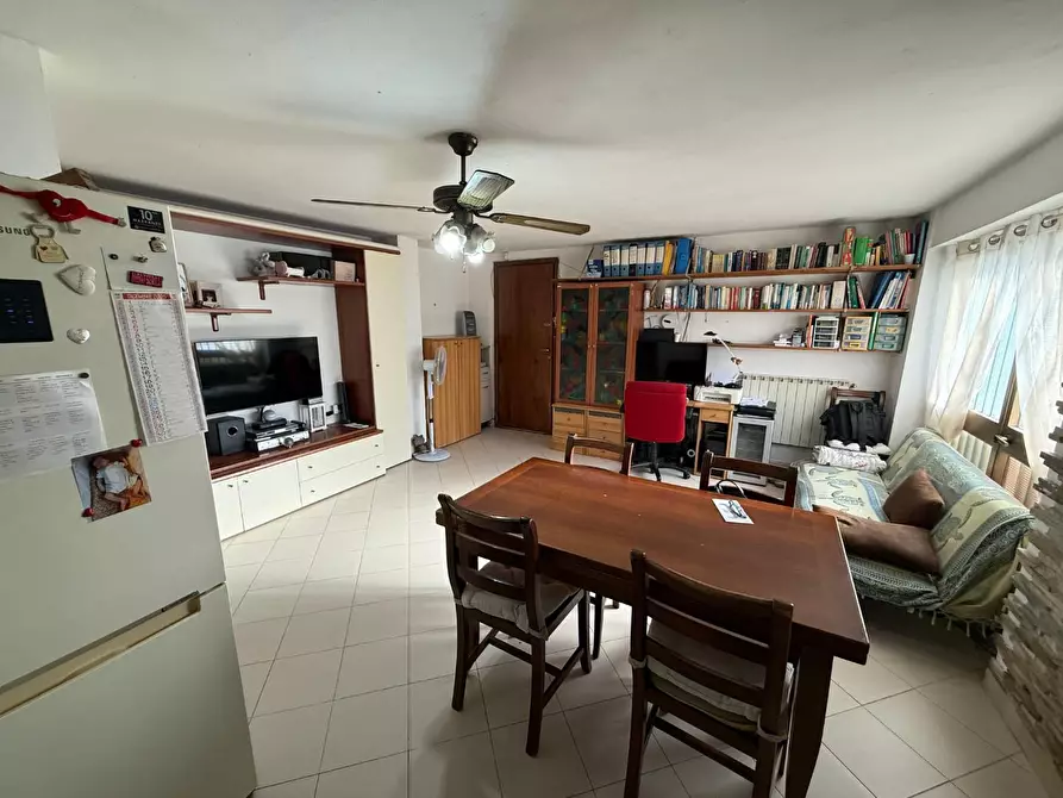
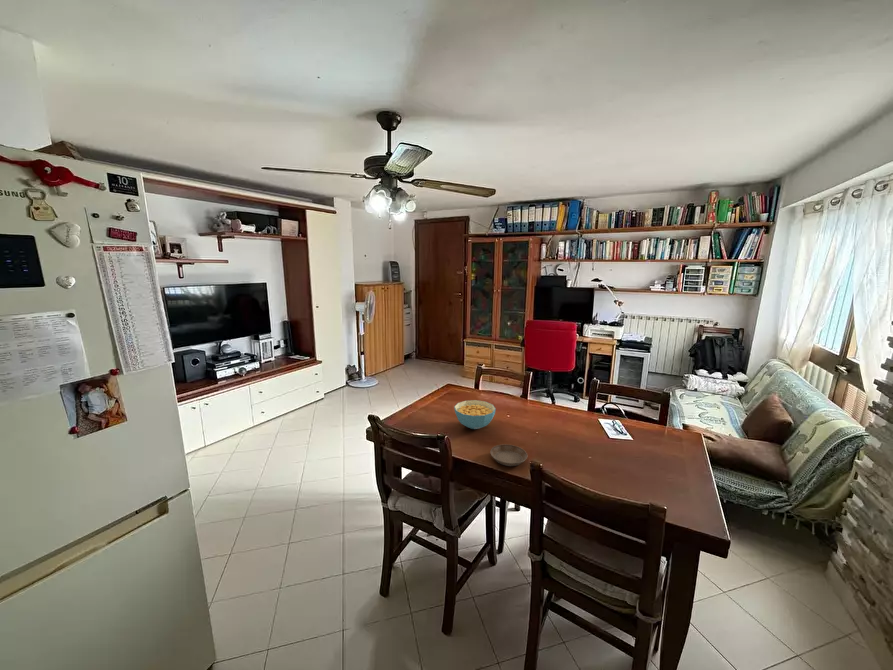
+ saucer (508, 456)
+ cereal bowl (474, 417)
